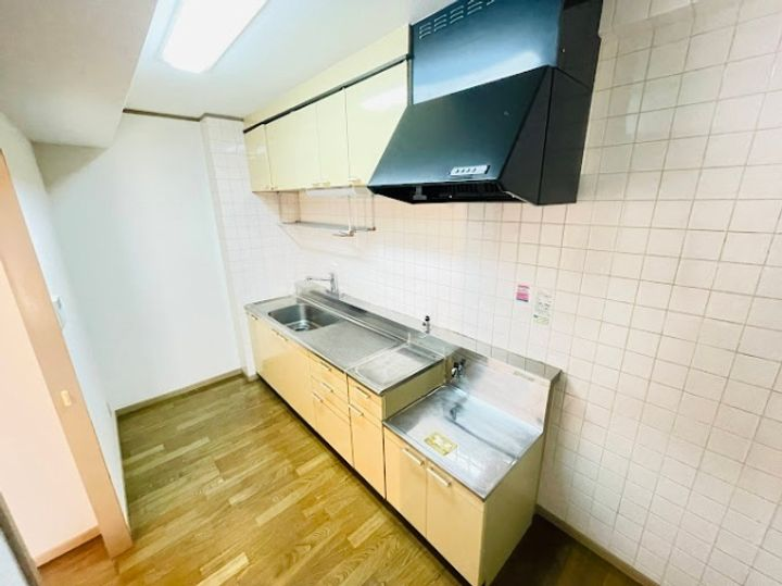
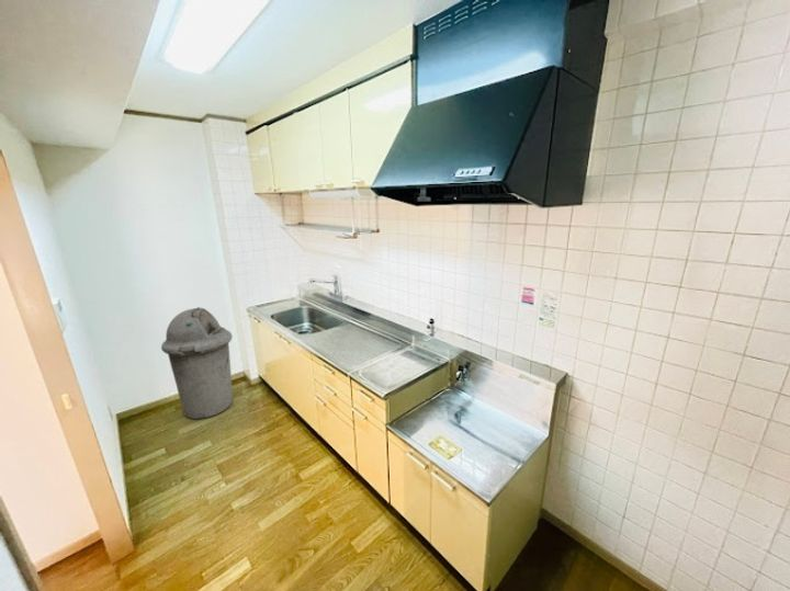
+ trash can (201, 359)
